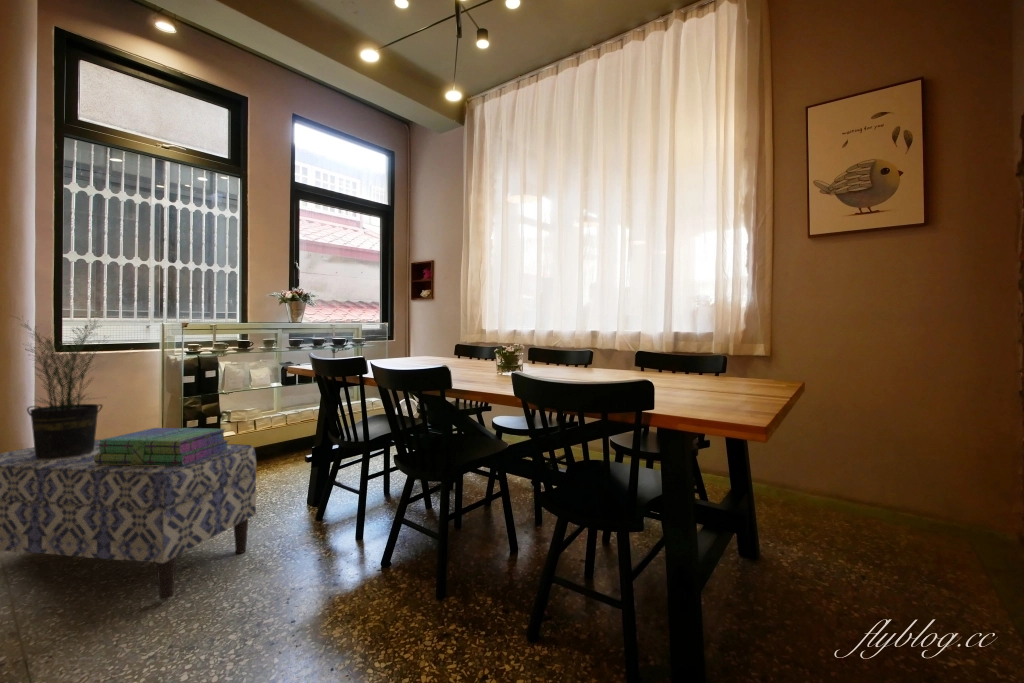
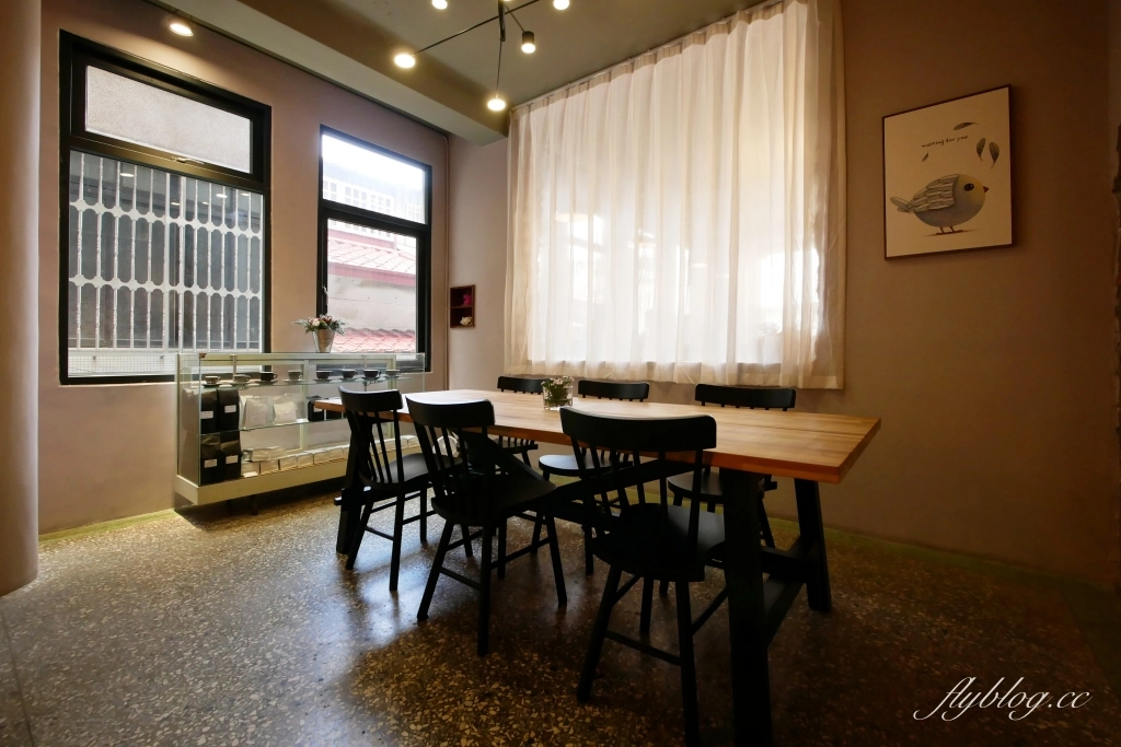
- stack of books (166, 444)
- potted plant (66, 384)
- bench (113, 508)
